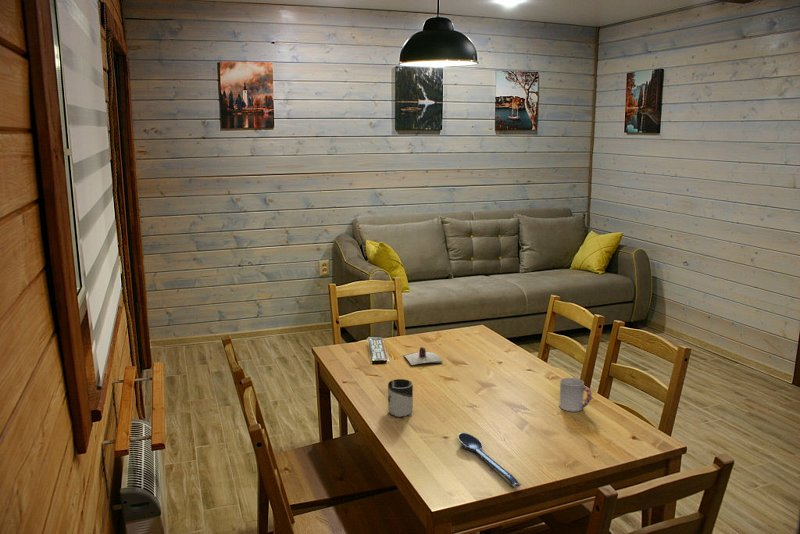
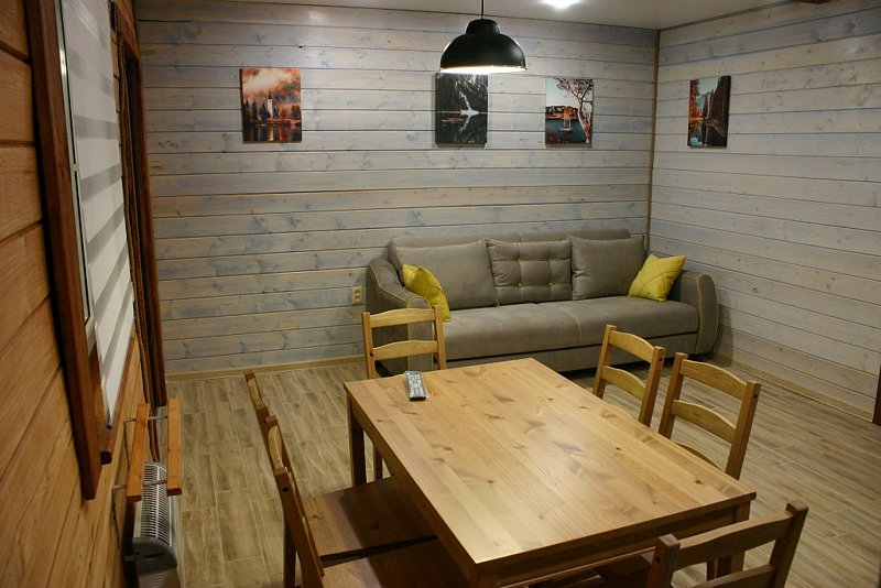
- cup (576, 395)
- cup (398, 396)
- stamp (422, 353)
- spoon (485, 458)
